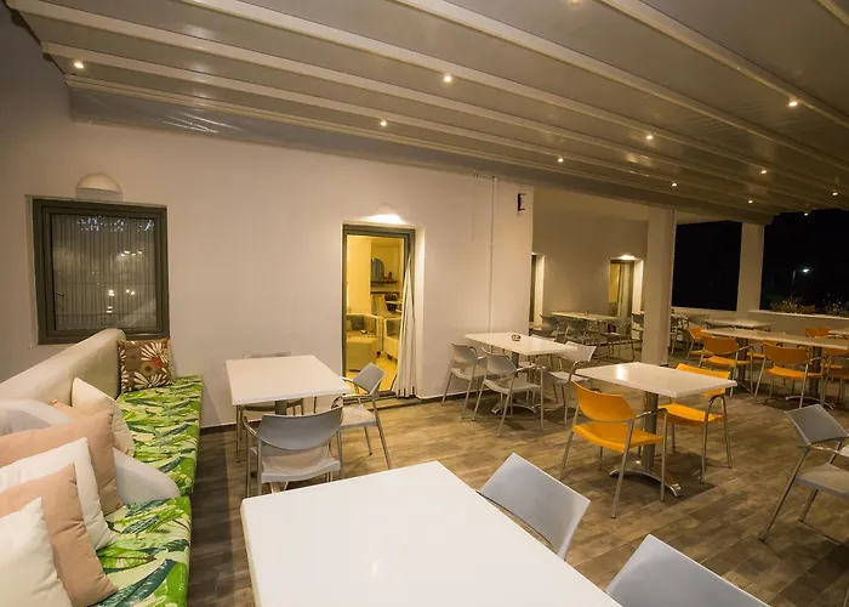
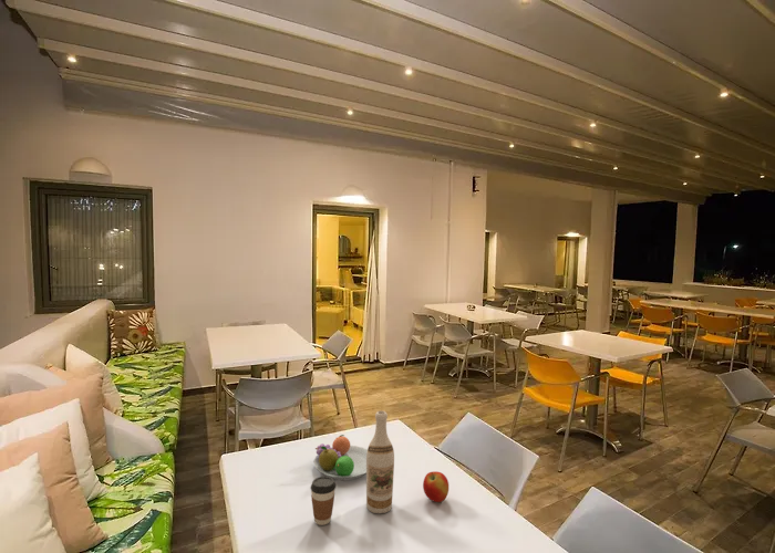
+ wine bottle (380, 459)
+ apple (435, 484)
+ coffee cup (322, 500)
+ fruit bowl (343, 455)
